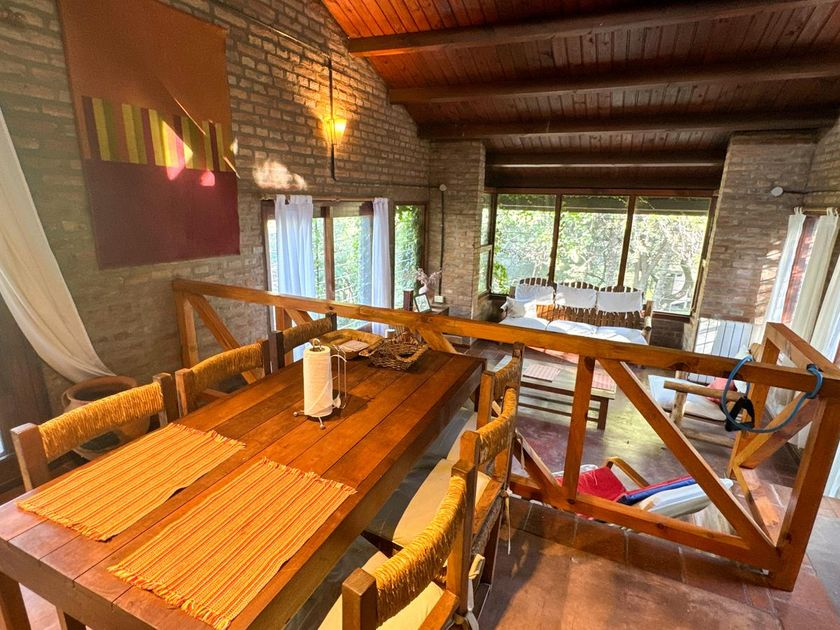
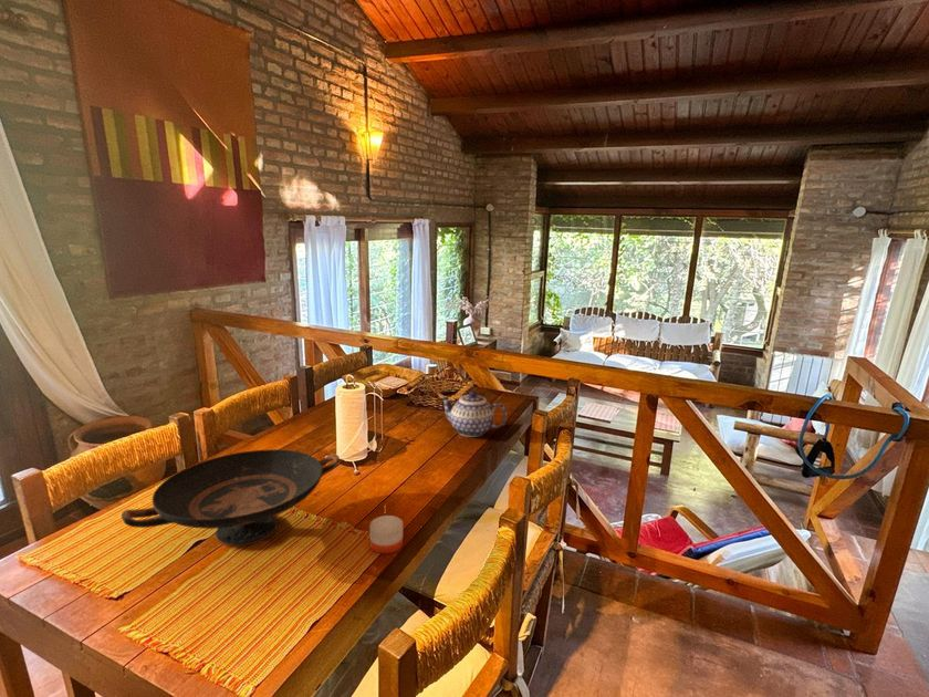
+ teapot (472, 412)
+ decorative bowl (244, 502)
+ candle (386, 523)
